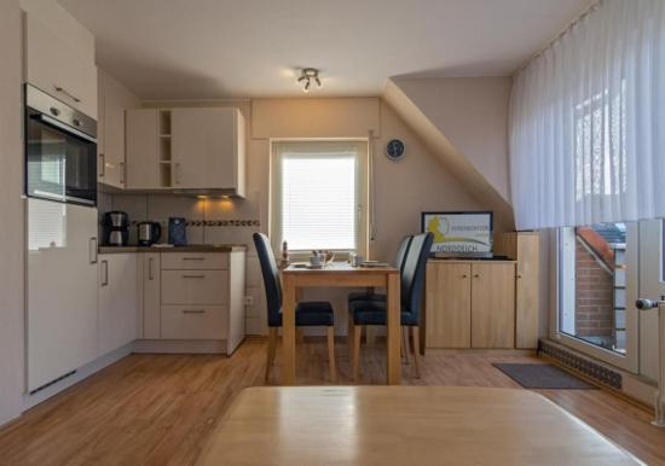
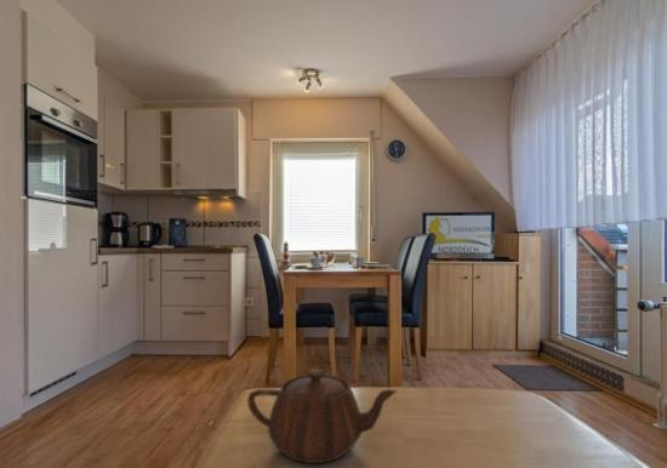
+ teapot (320, 407)
